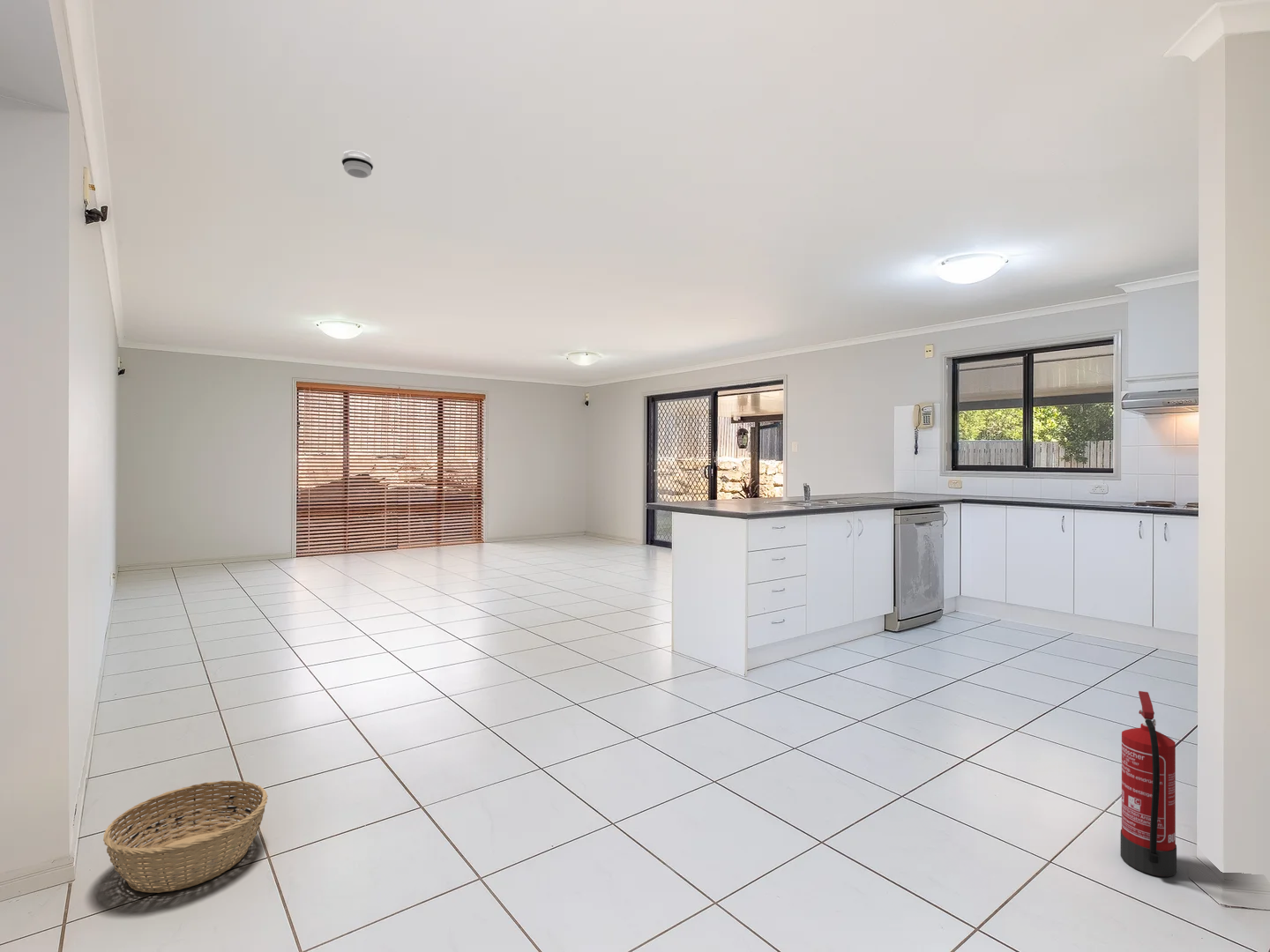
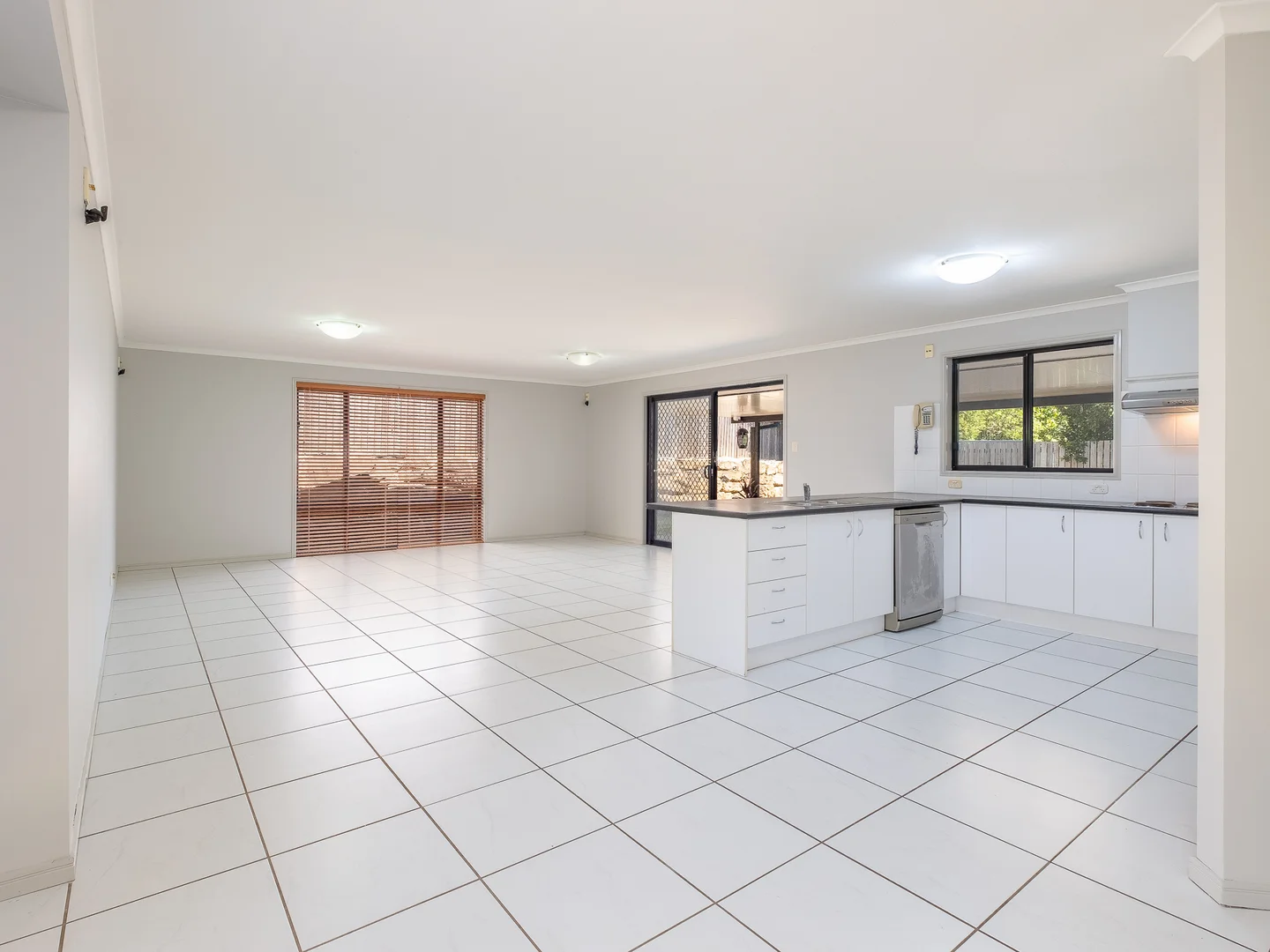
- fire extinguisher (1149, 784)
- basket (190, 836)
- smoke detector (357, 165)
